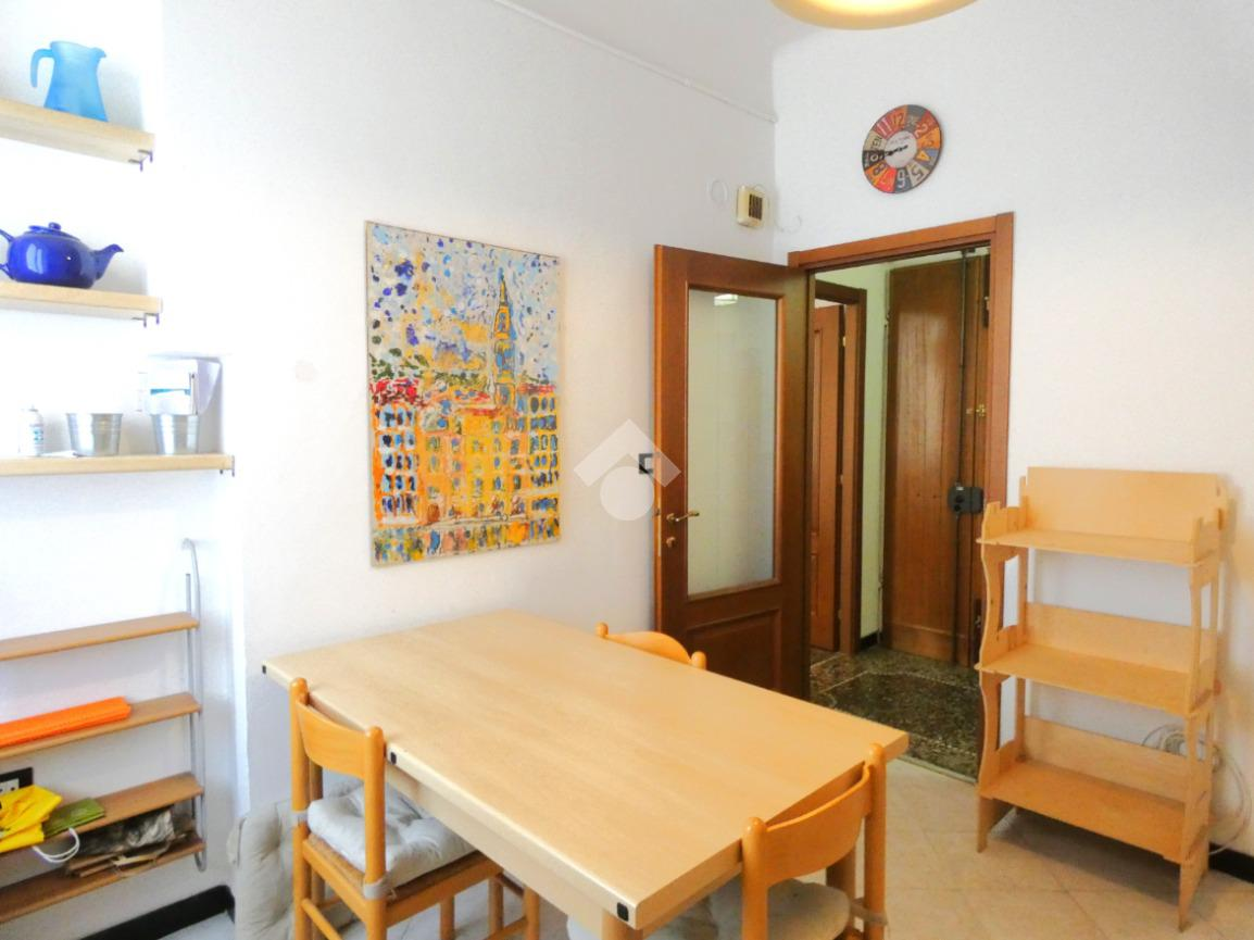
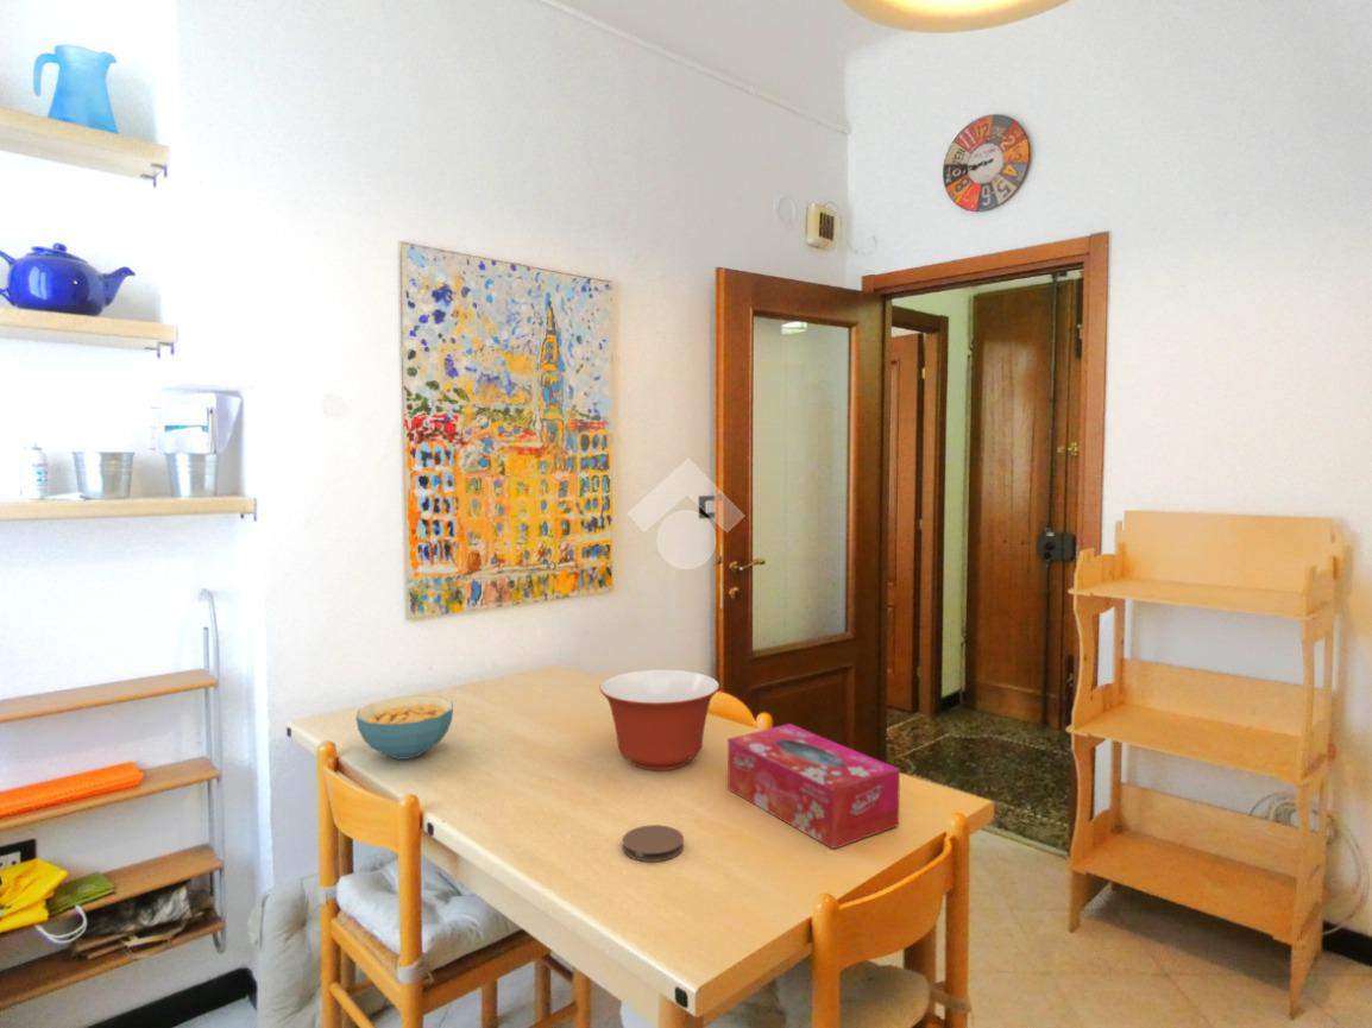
+ mixing bowl (660, 721)
+ tissue box (808, 780)
+ cereal bowl (405, 731)
+ coaster (653, 843)
